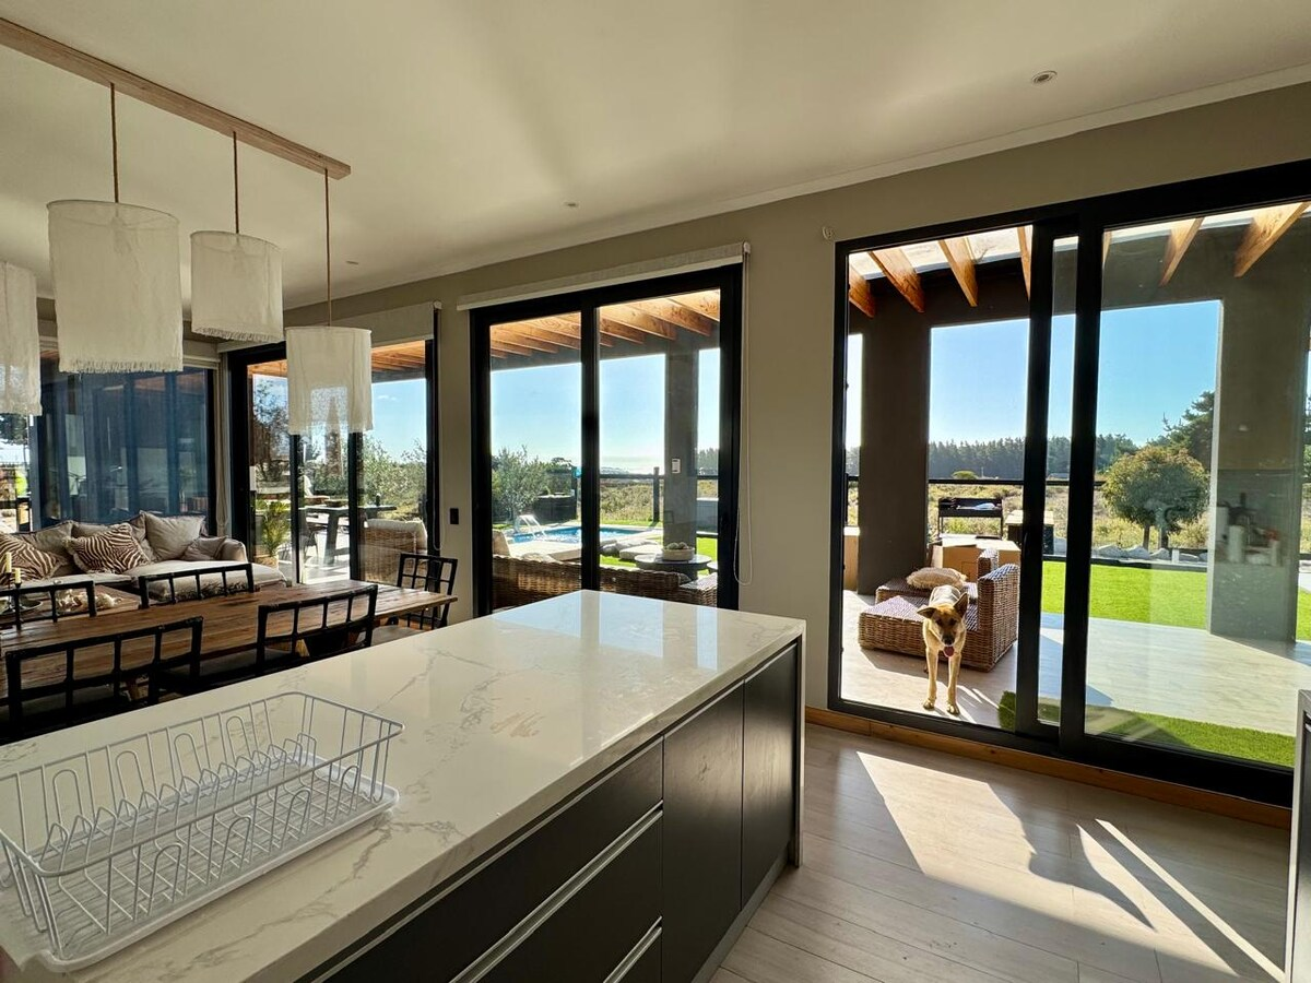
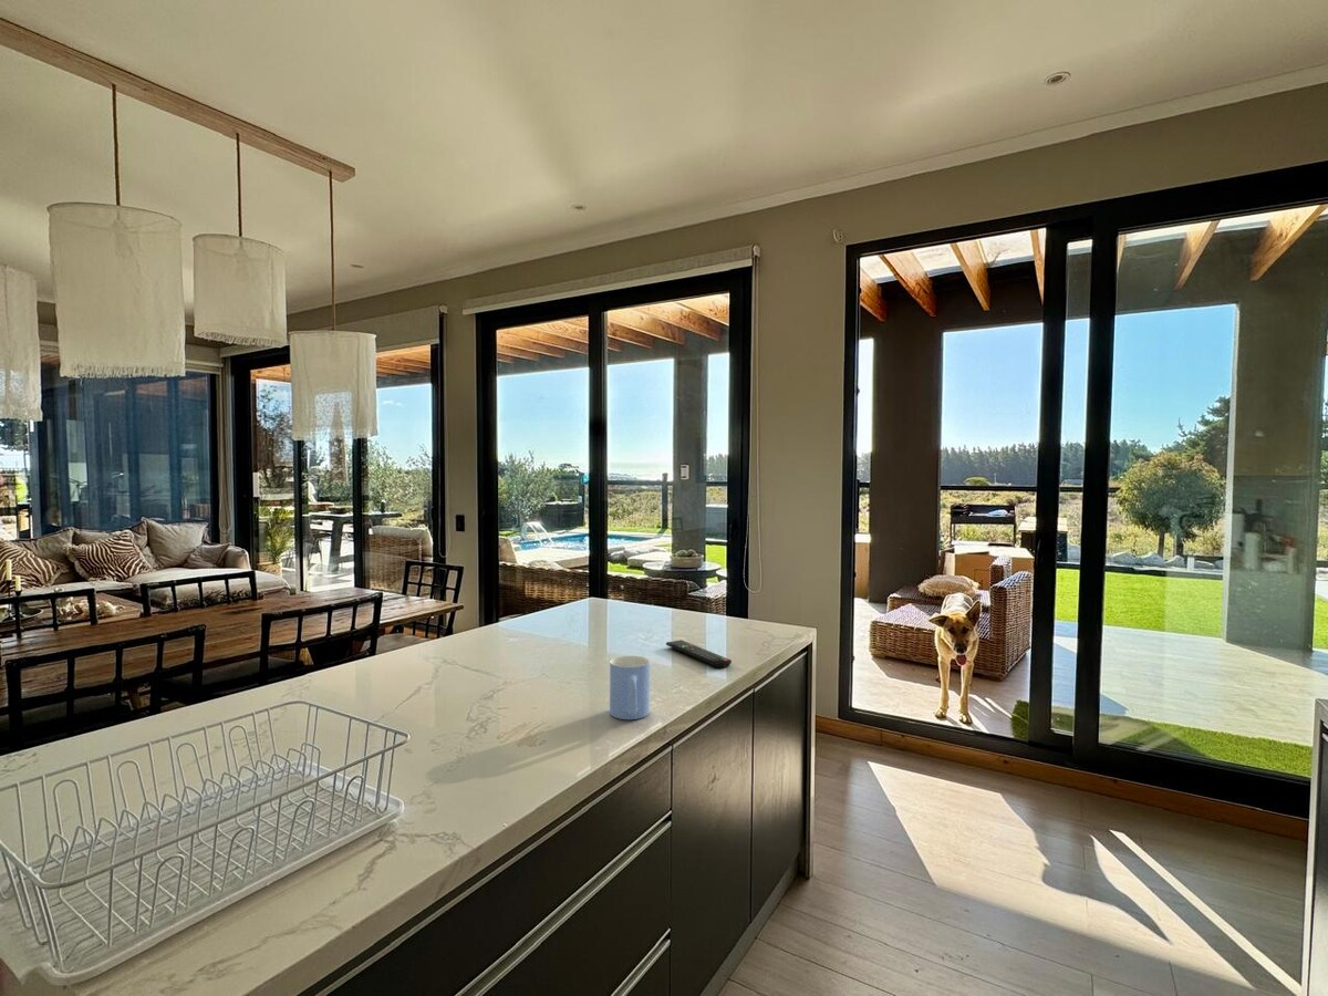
+ remote control (697, 653)
+ mug (627, 689)
